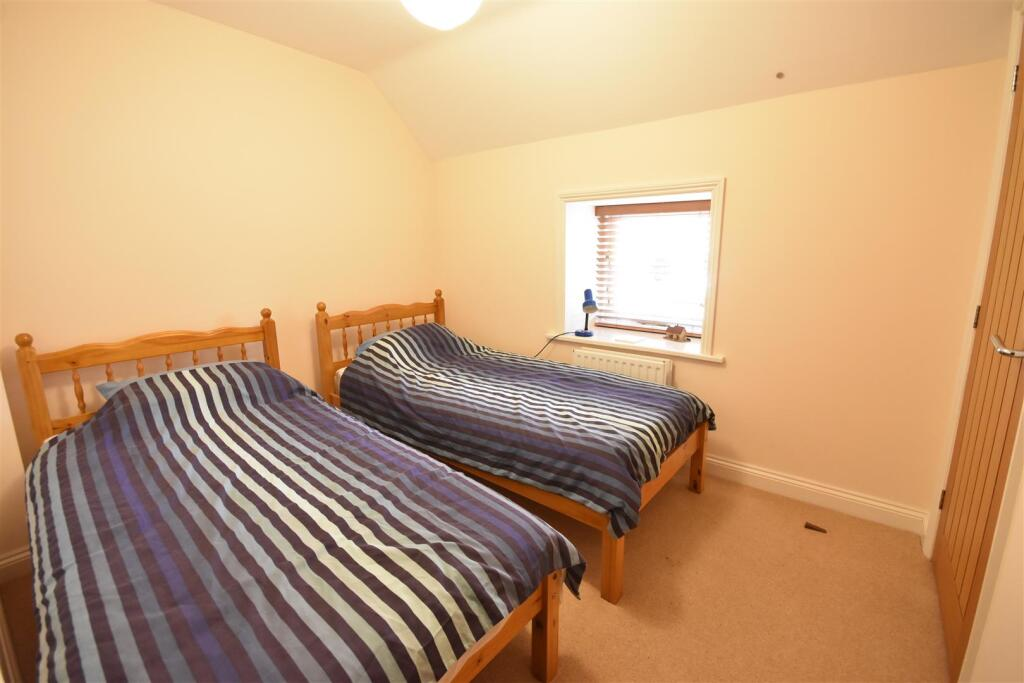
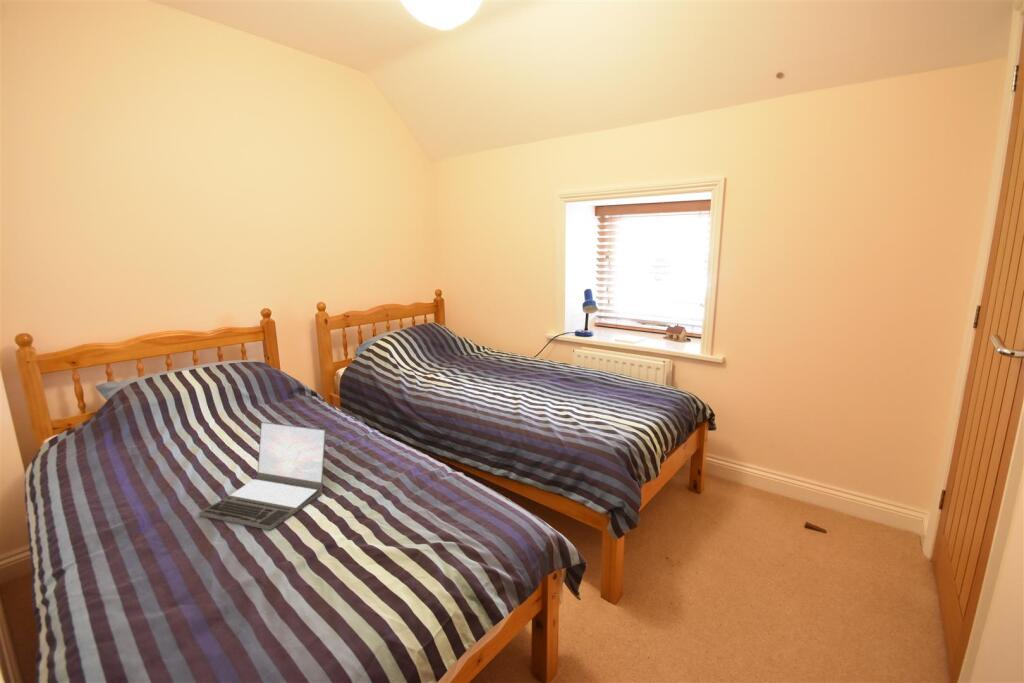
+ laptop (265, 470)
